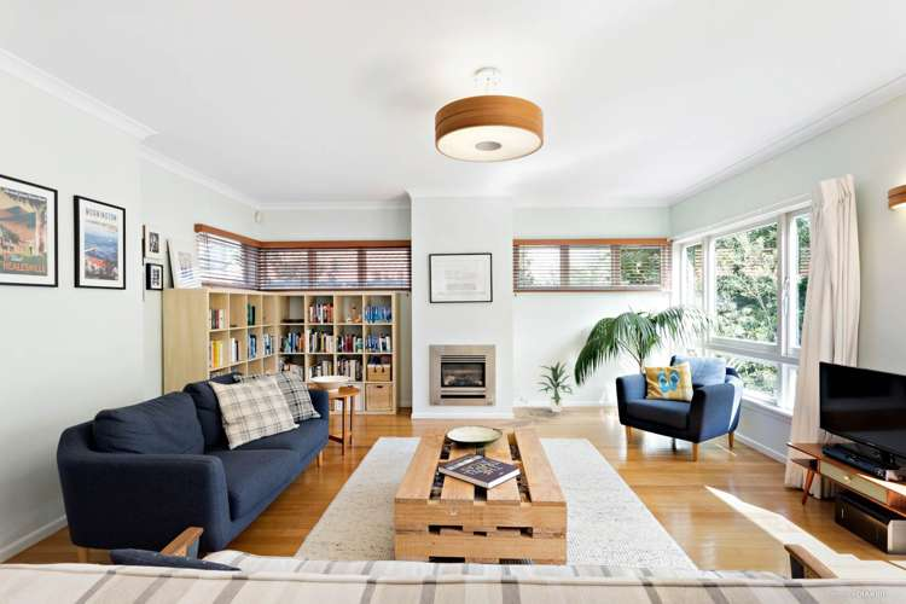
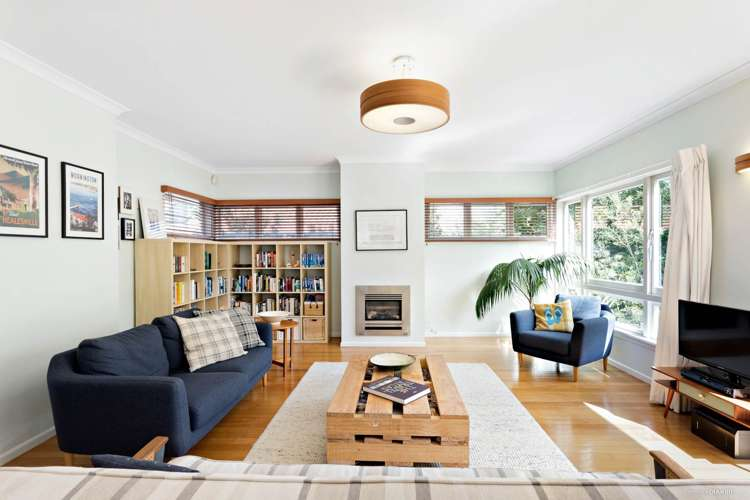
- indoor plant (554, 385)
